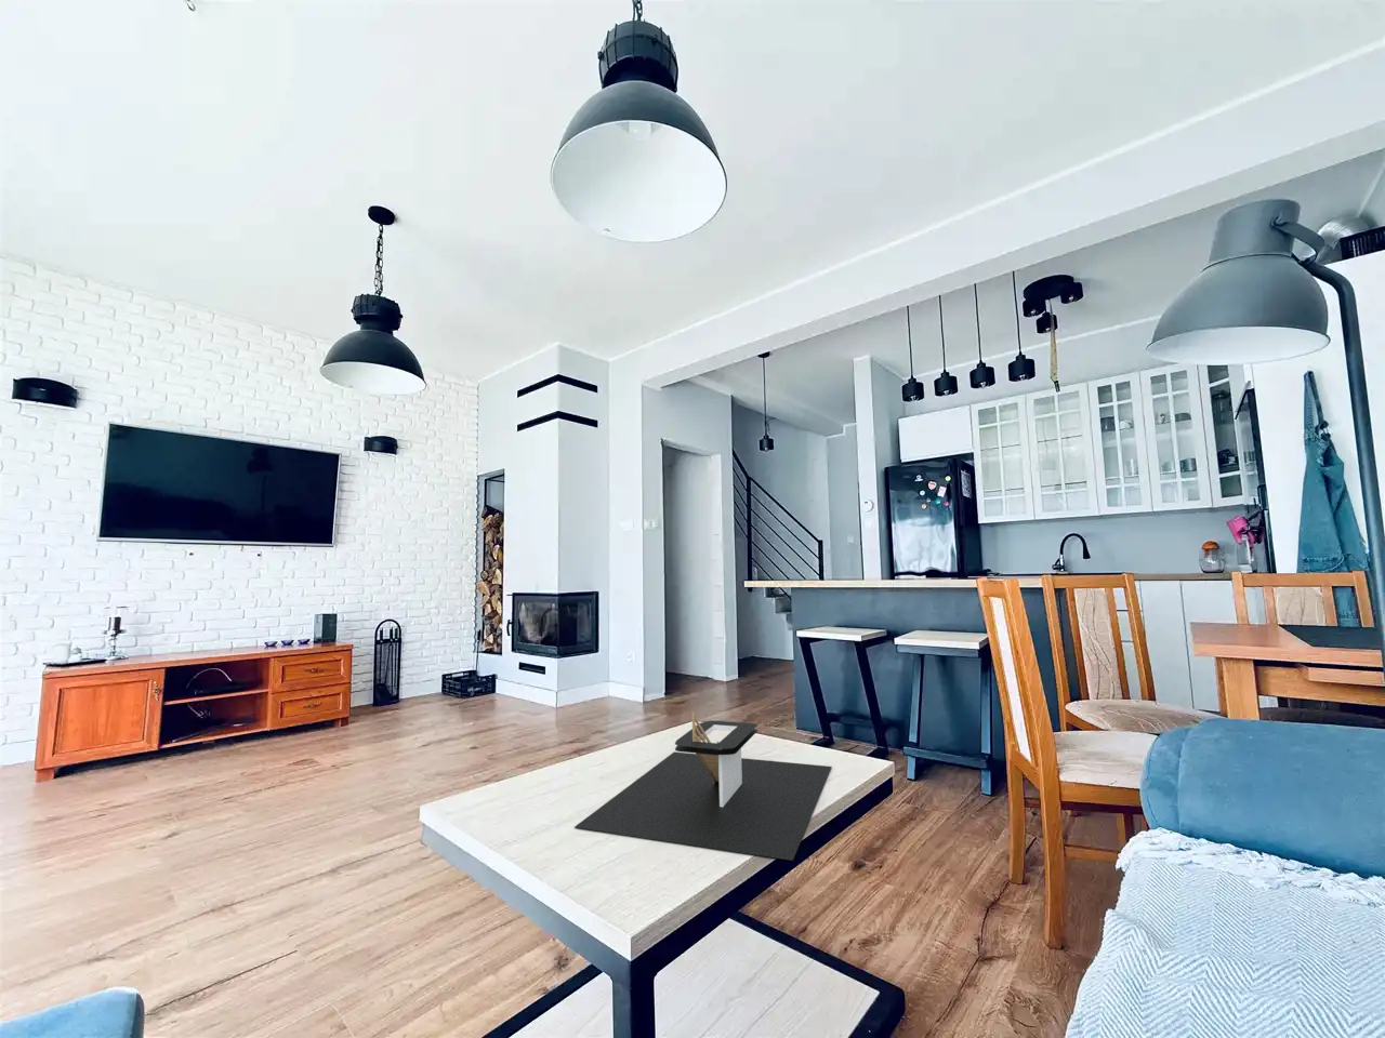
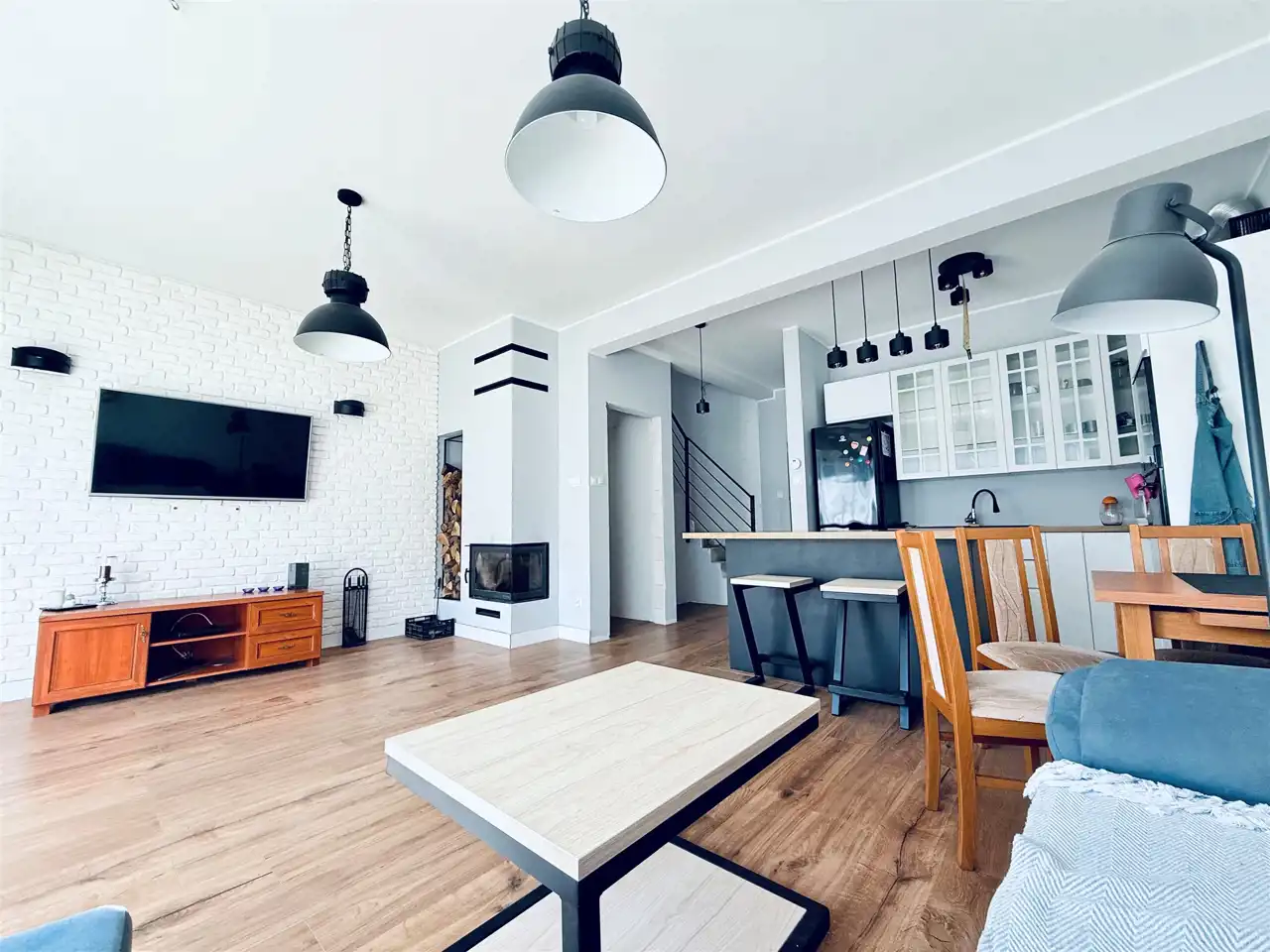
- architectural model (718, 748)
